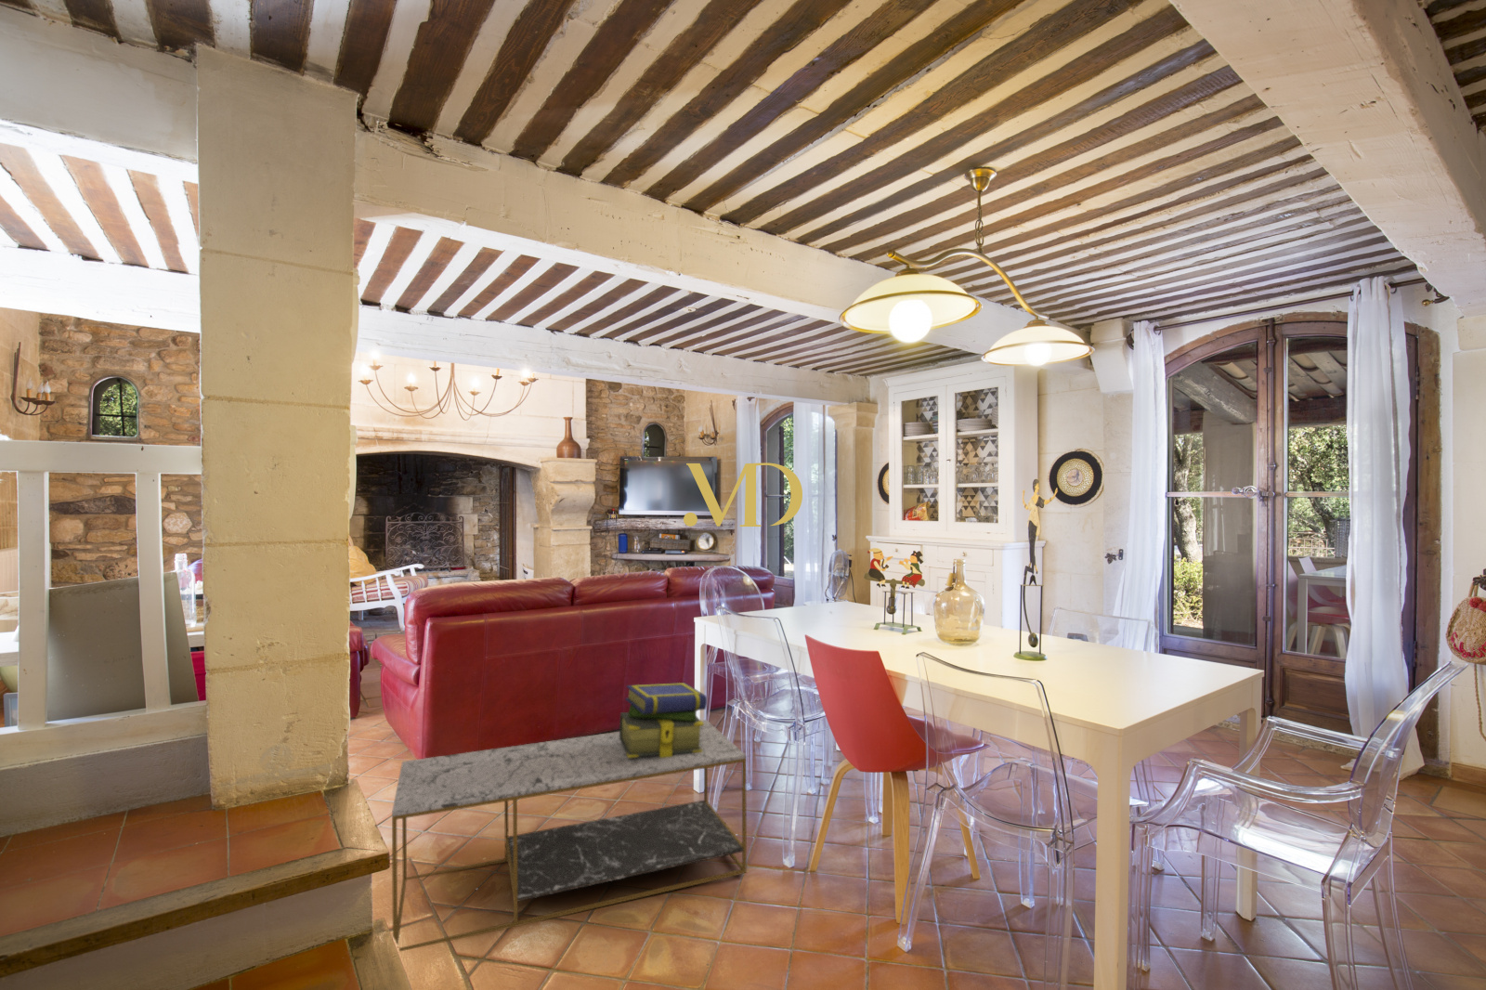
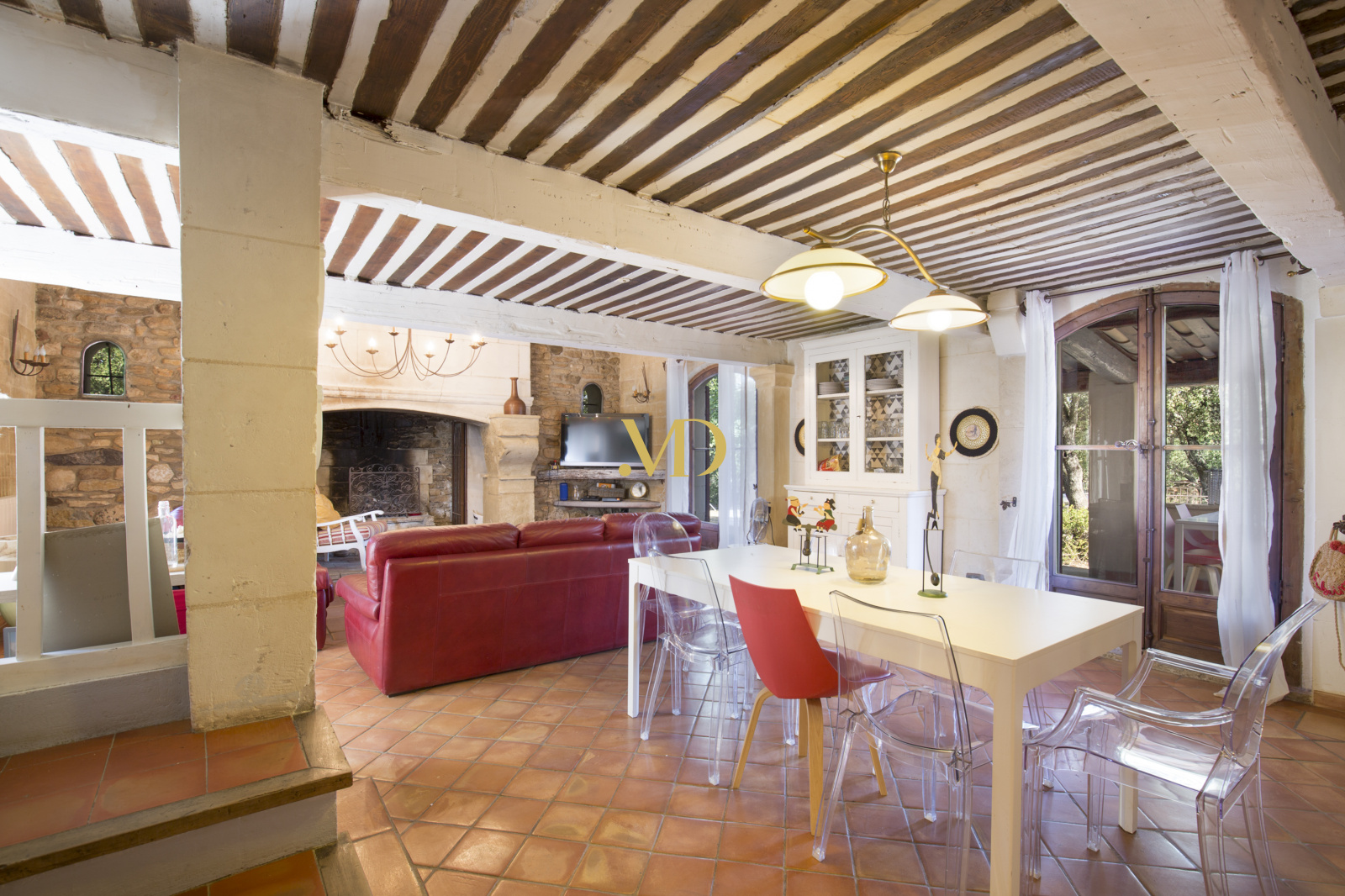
- stack of books (662, 715)
- coffee table (576, 824)
